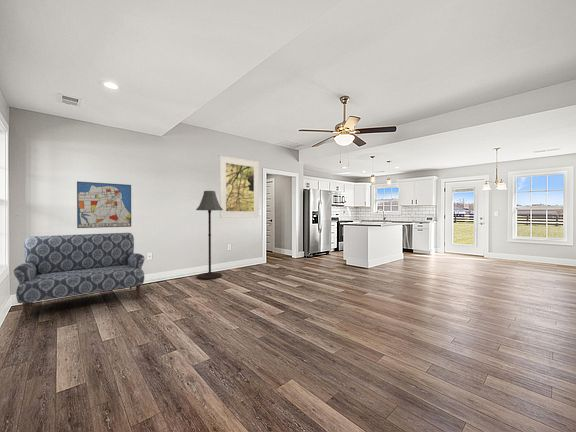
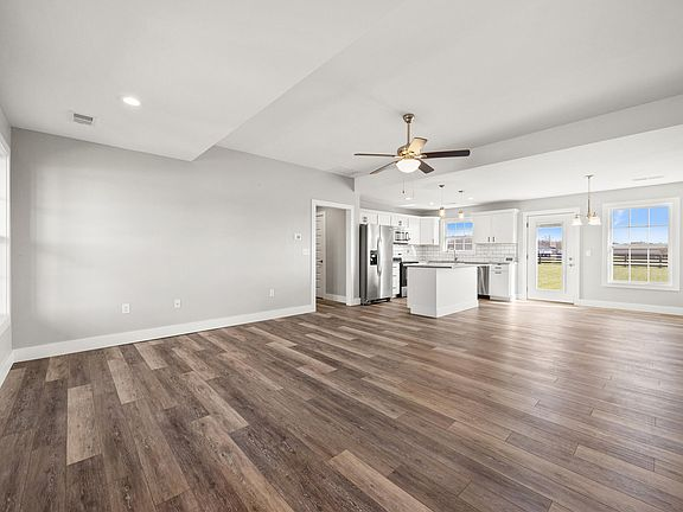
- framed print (240, 188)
- floor lamp (209, 233)
- sofa (86, 268)
- wall art (105, 205)
